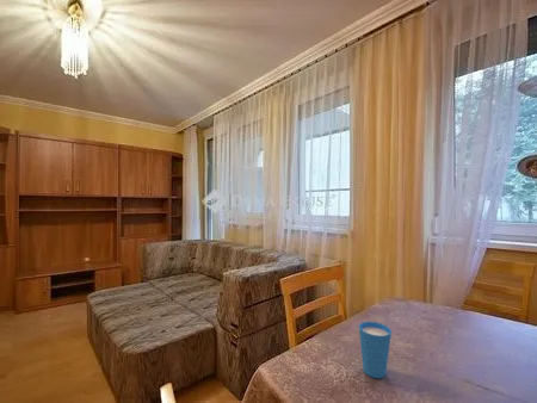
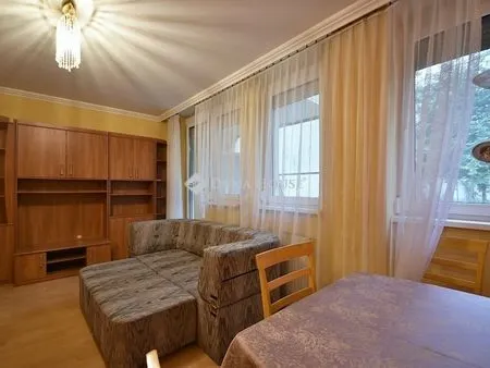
- cup (374, 349)
